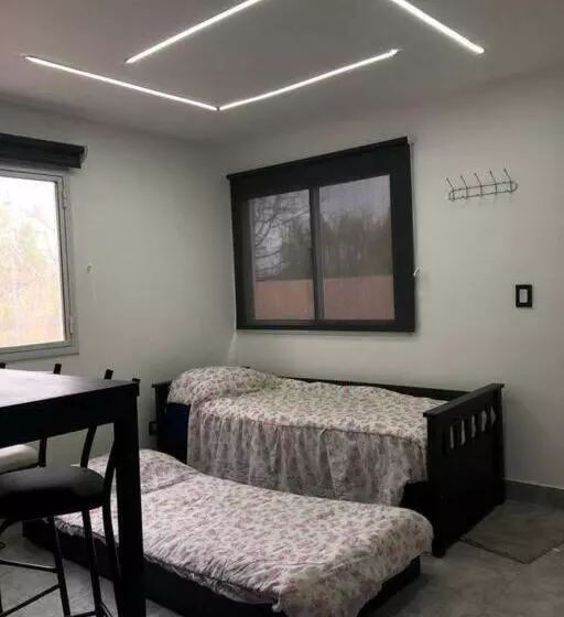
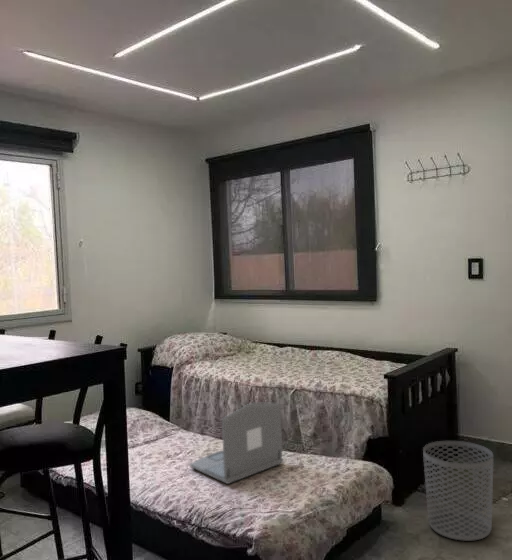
+ waste bin (458, 488)
+ laptop (233, 432)
